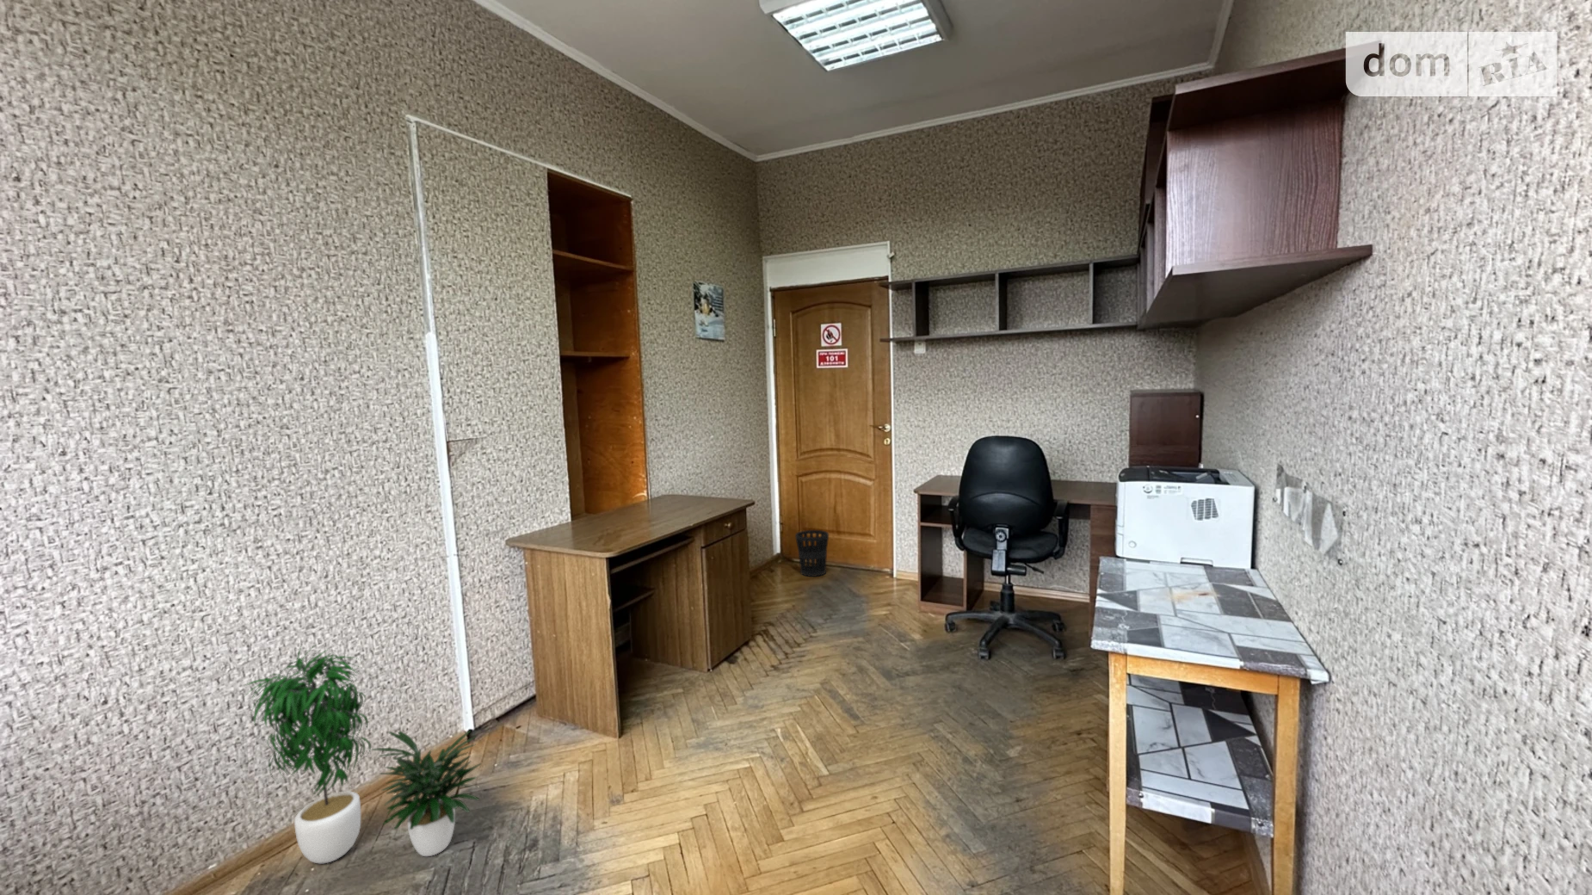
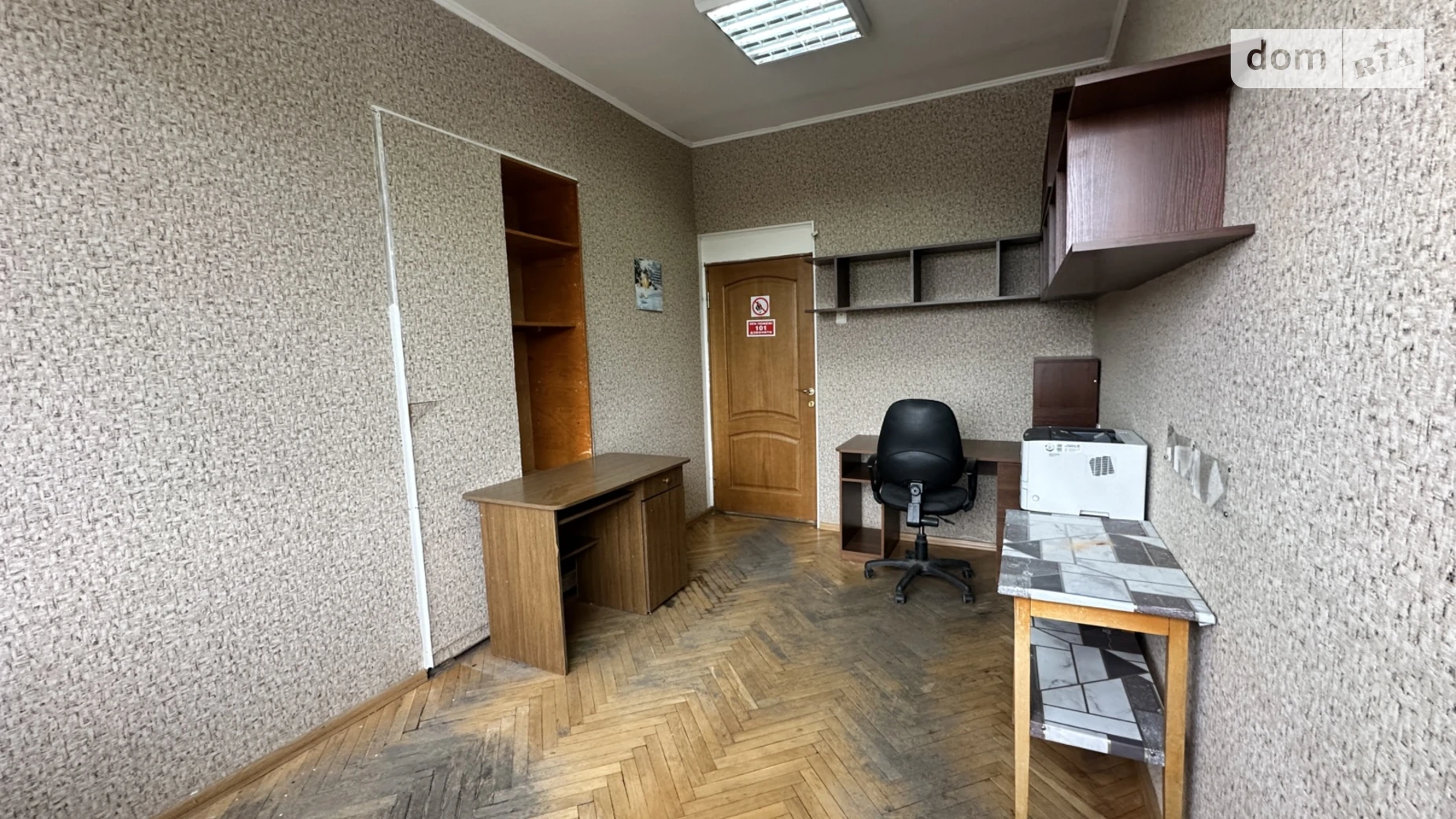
- wastebasket (812, 553)
- potted plant (368, 751)
